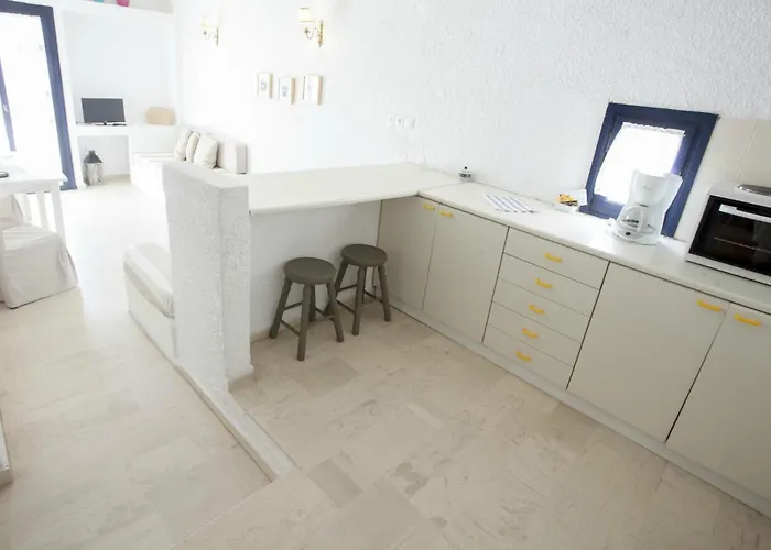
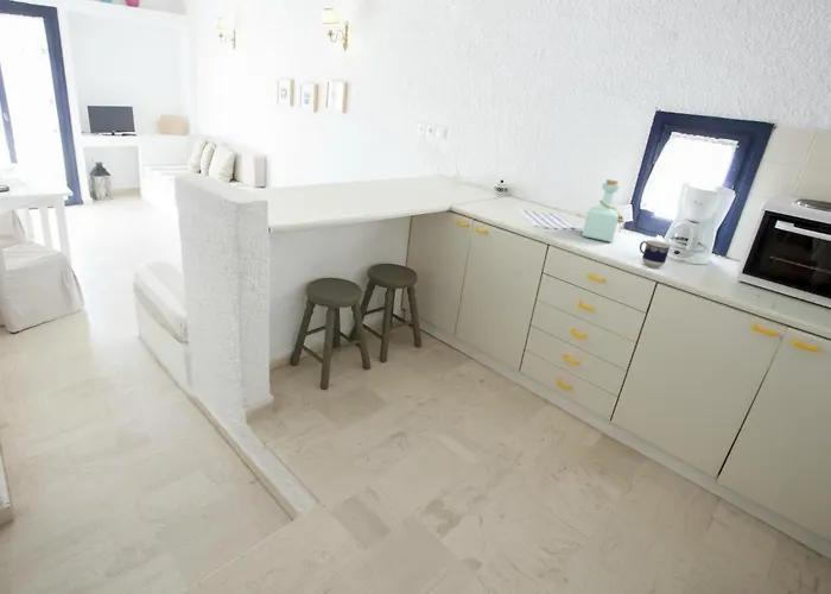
+ bottle (607, 209)
+ cup (652, 253)
